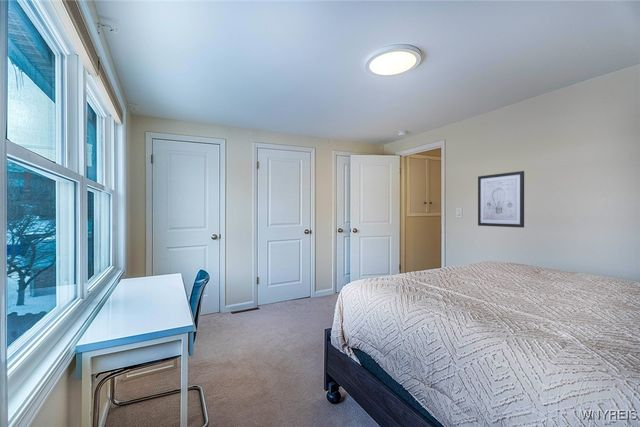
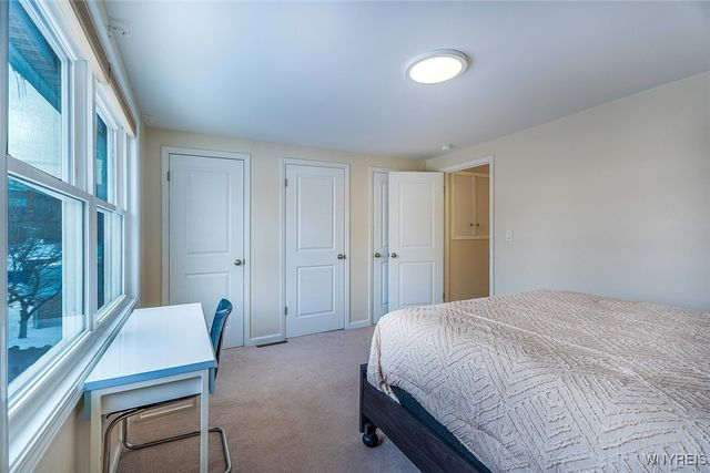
- wall art (499, 200)
